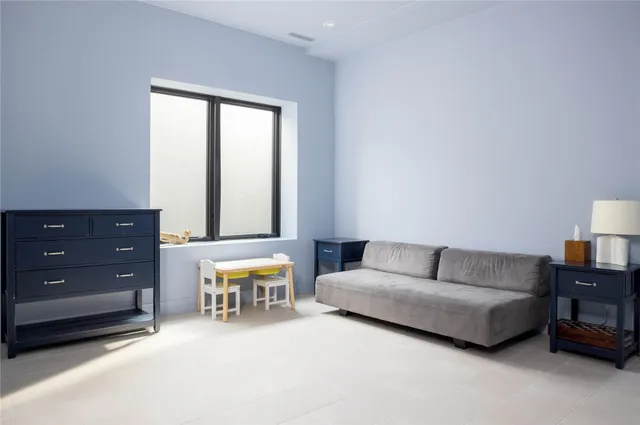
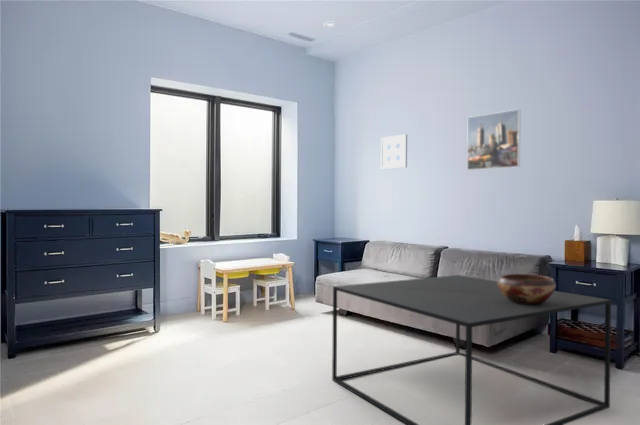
+ coffee table (459, 342)
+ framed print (492, 141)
+ wall art (393, 152)
+ decorative bowl (525, 289)
